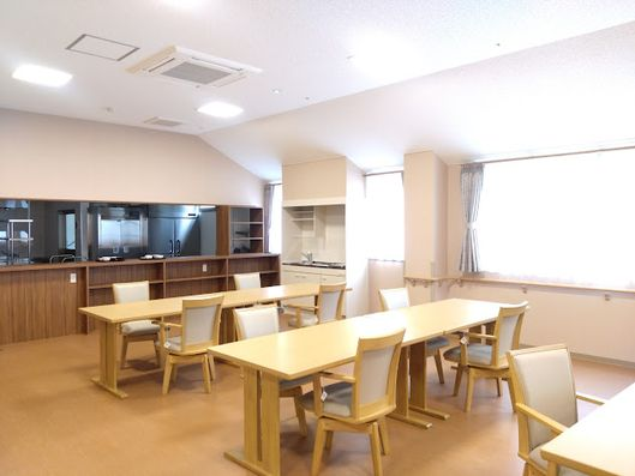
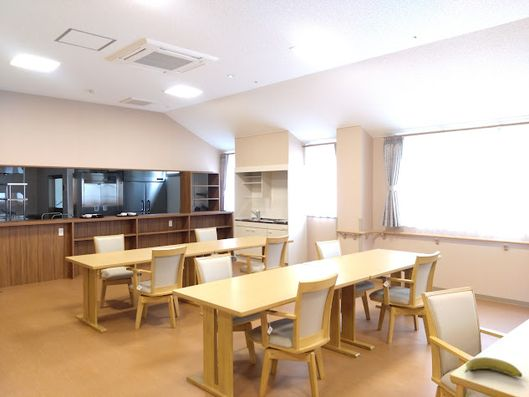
+ fruit (491, 368)
